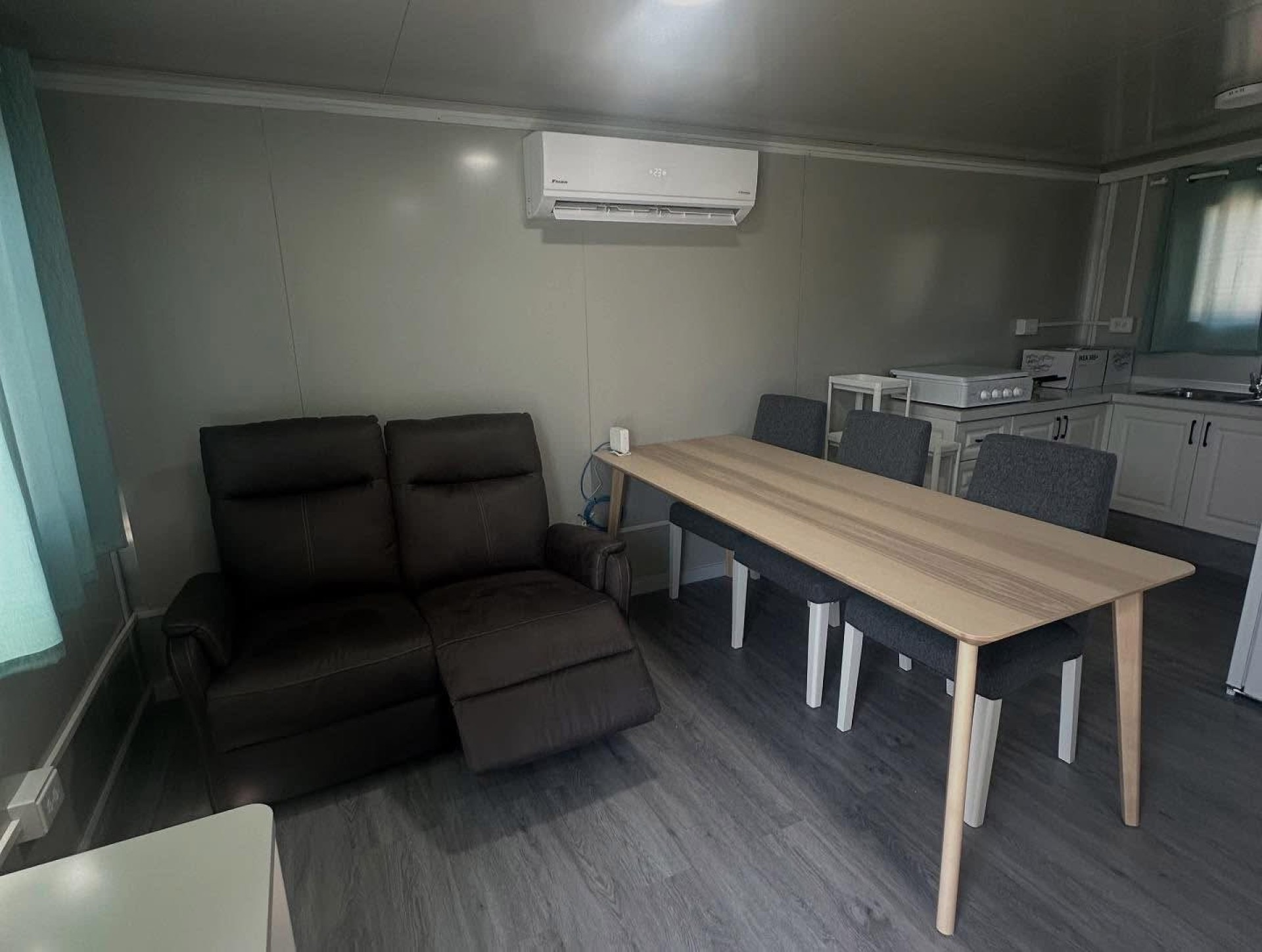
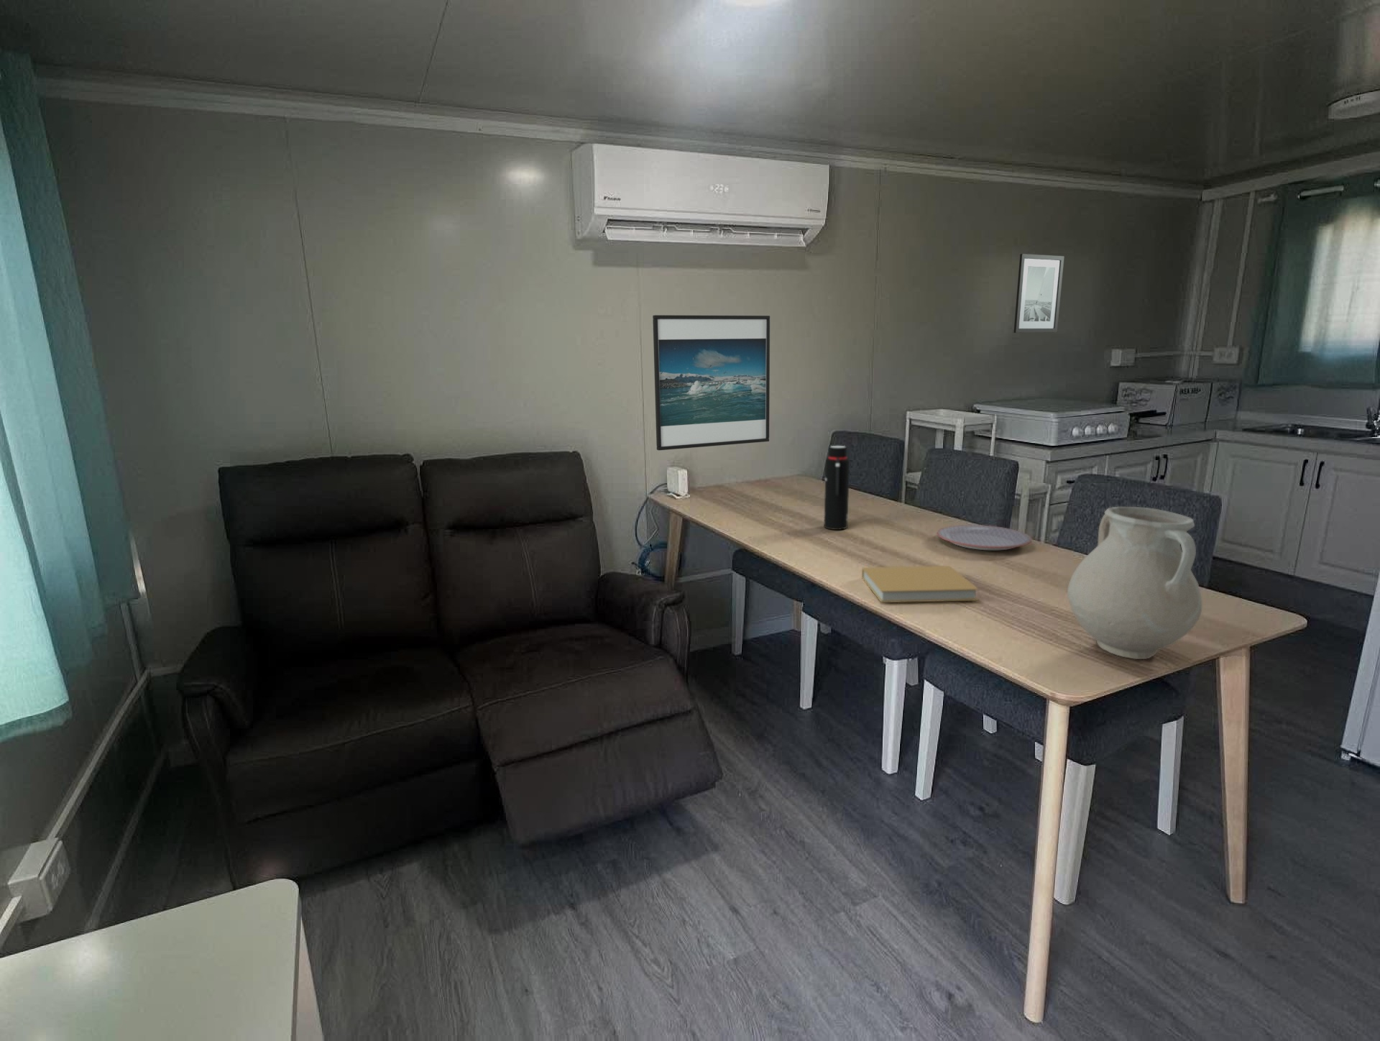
+ plate (983, 538)
+ vase (1134, 583)
+ book (916, 583)
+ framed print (714, 382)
+ water bottle (837, 488)
+ wall art (1039, 294)
